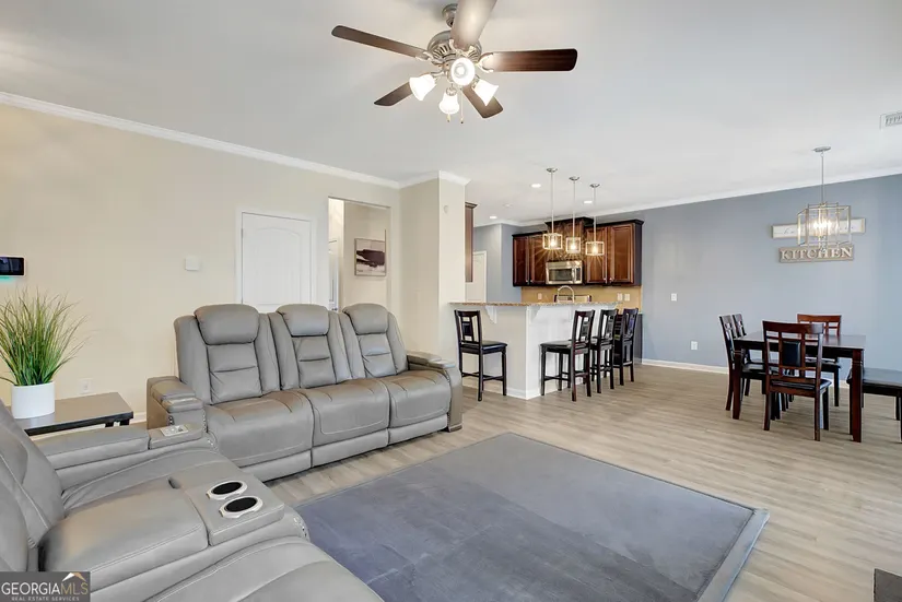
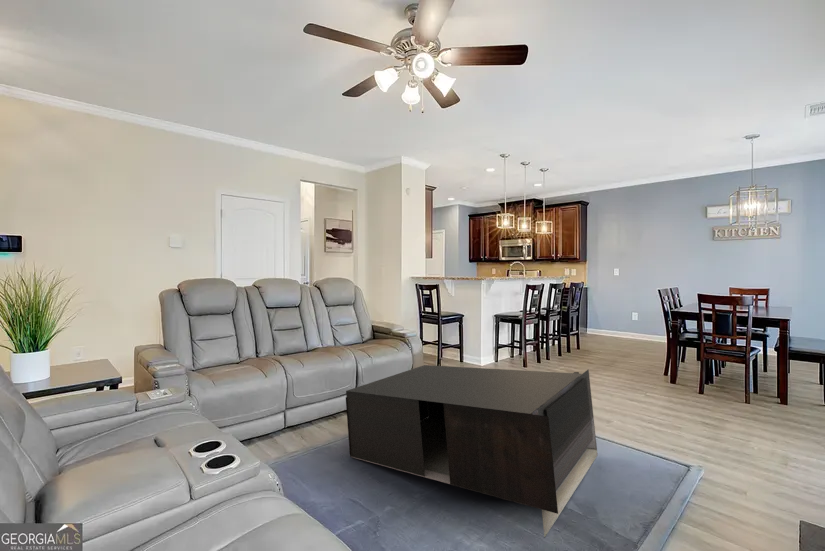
+ coffee table (476, 414)
